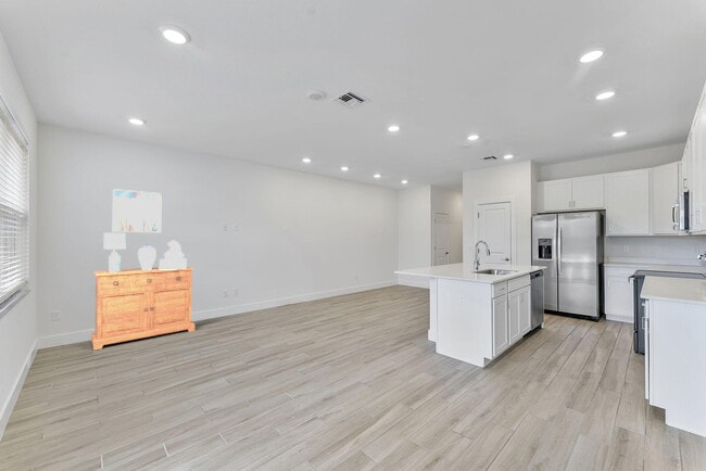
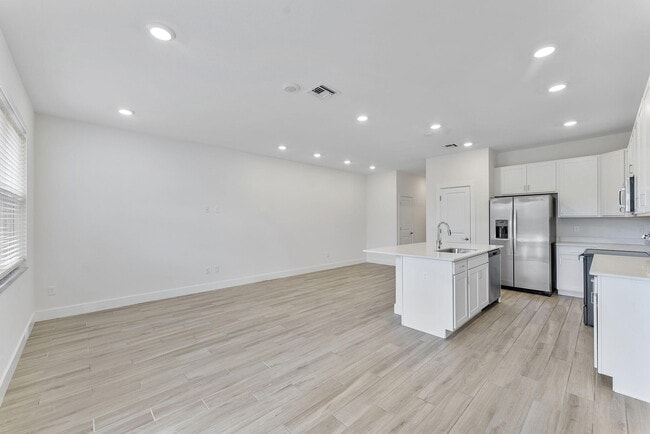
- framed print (138, 212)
- decorative urn (147, 256)
- sculpture bust (174, 254)
- sideboard (146, 302)
- lamp (114, 252)
